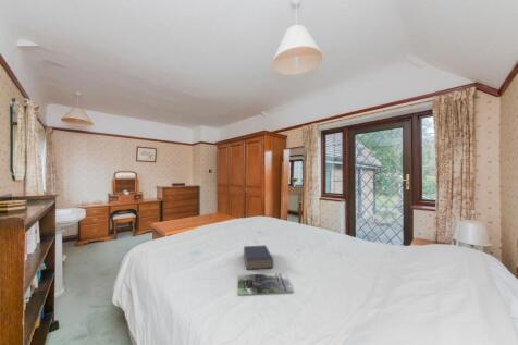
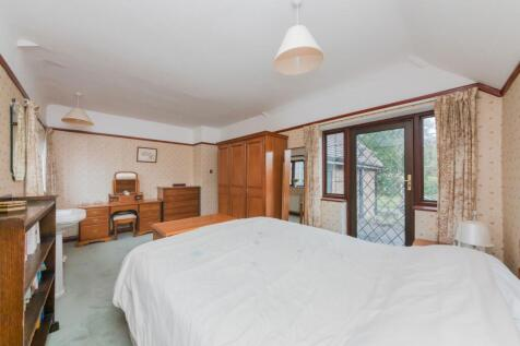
- magazine (263, 283)
- book (257, 256)
